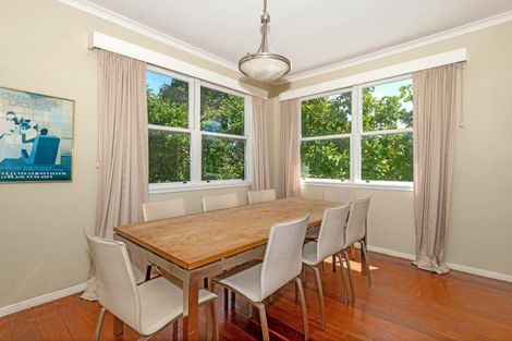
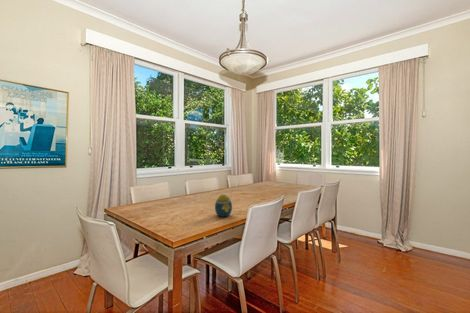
+ decorative egg (223, 204)
